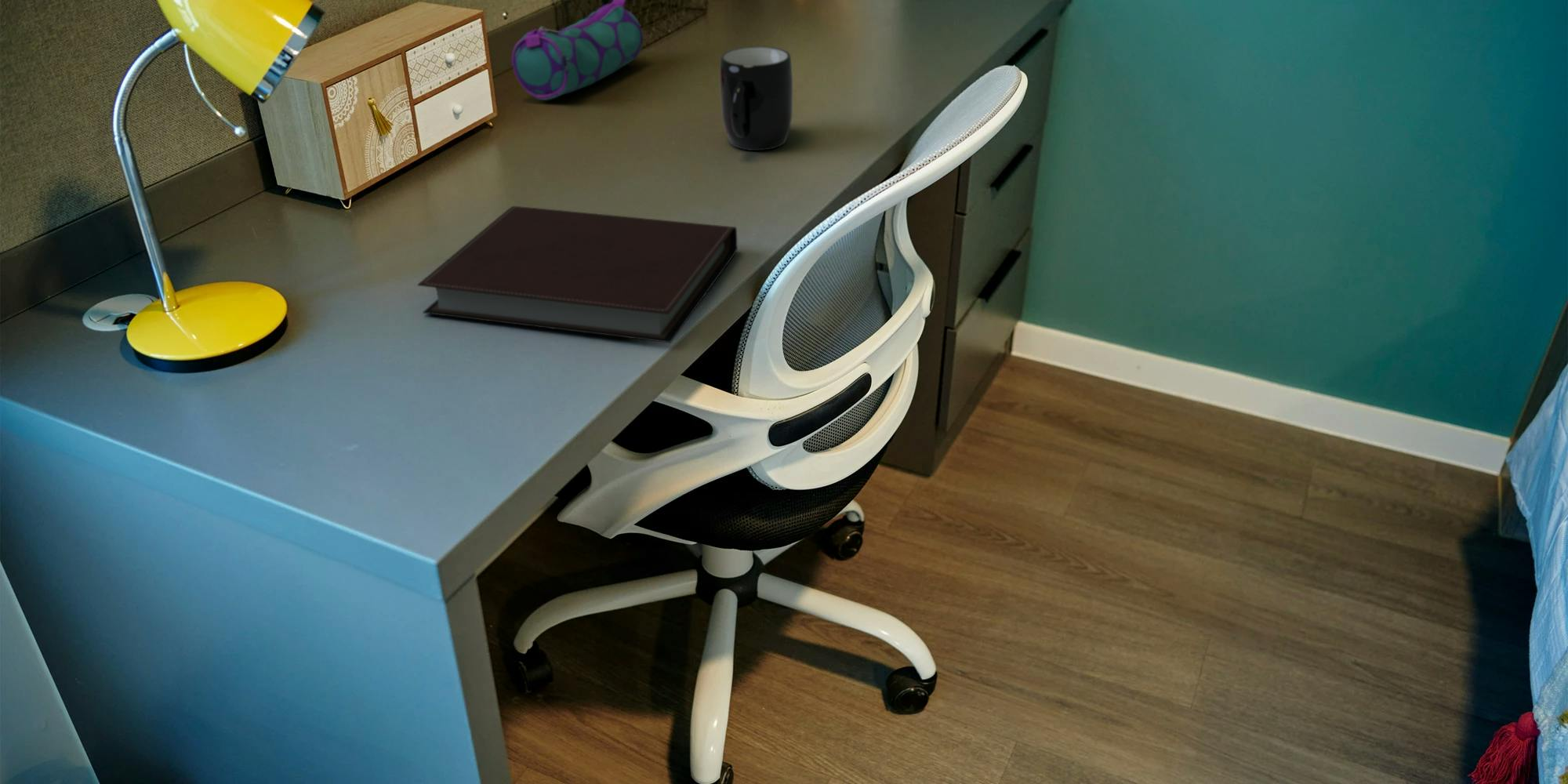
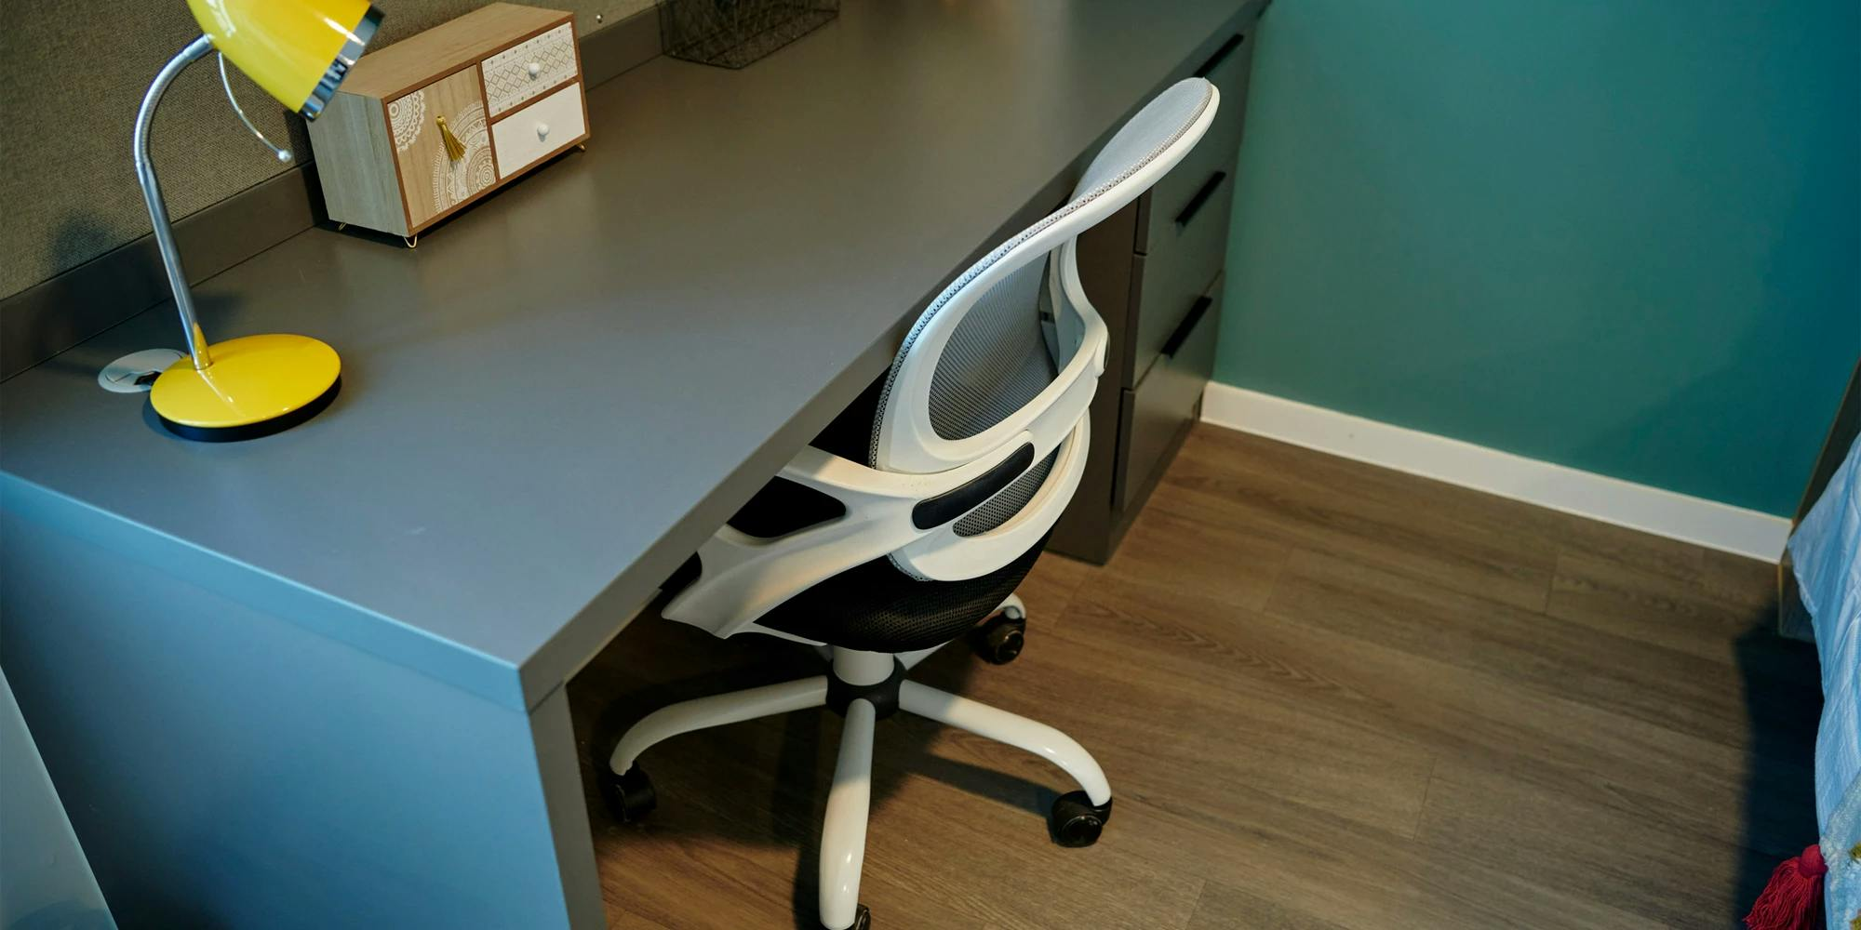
- notebook (586, 267)
- pencil case (580, 48)
- mug (752, 103)
